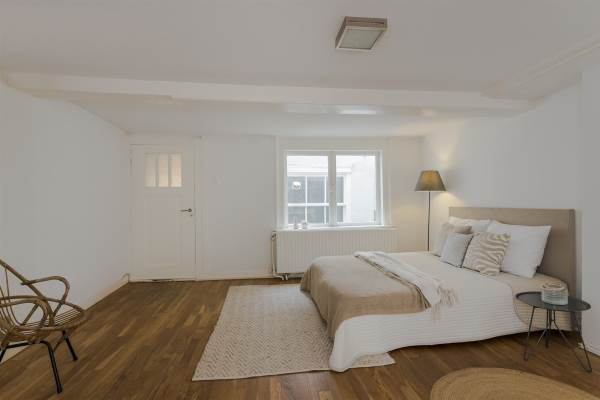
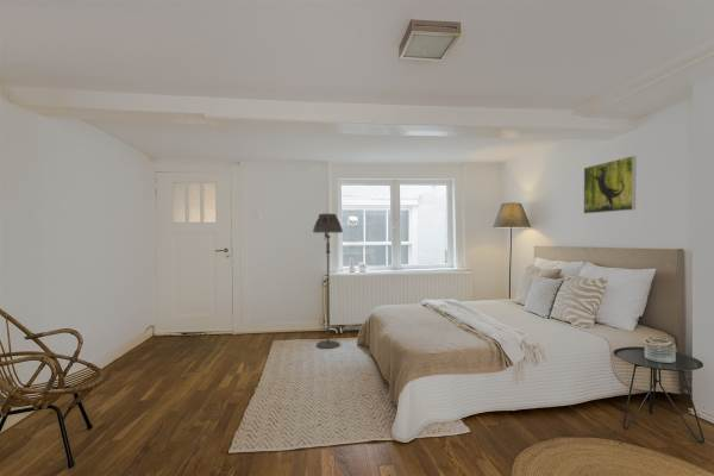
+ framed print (607, 187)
+ floor lamp (327, 278)
